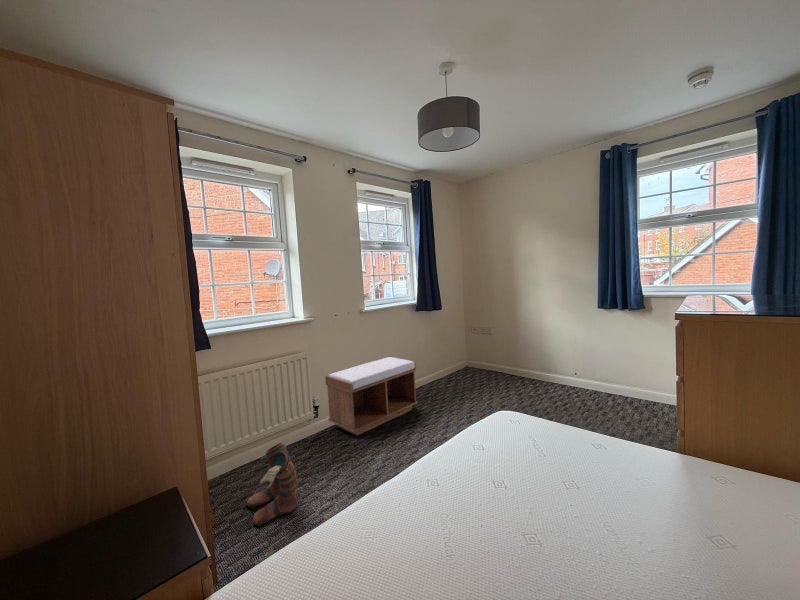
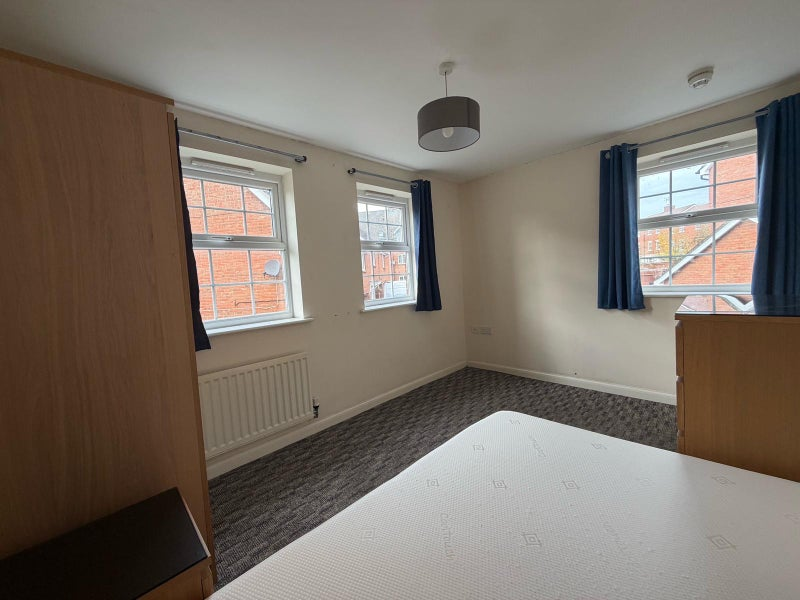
- boots (273, 480)
- bench (374, 391)
